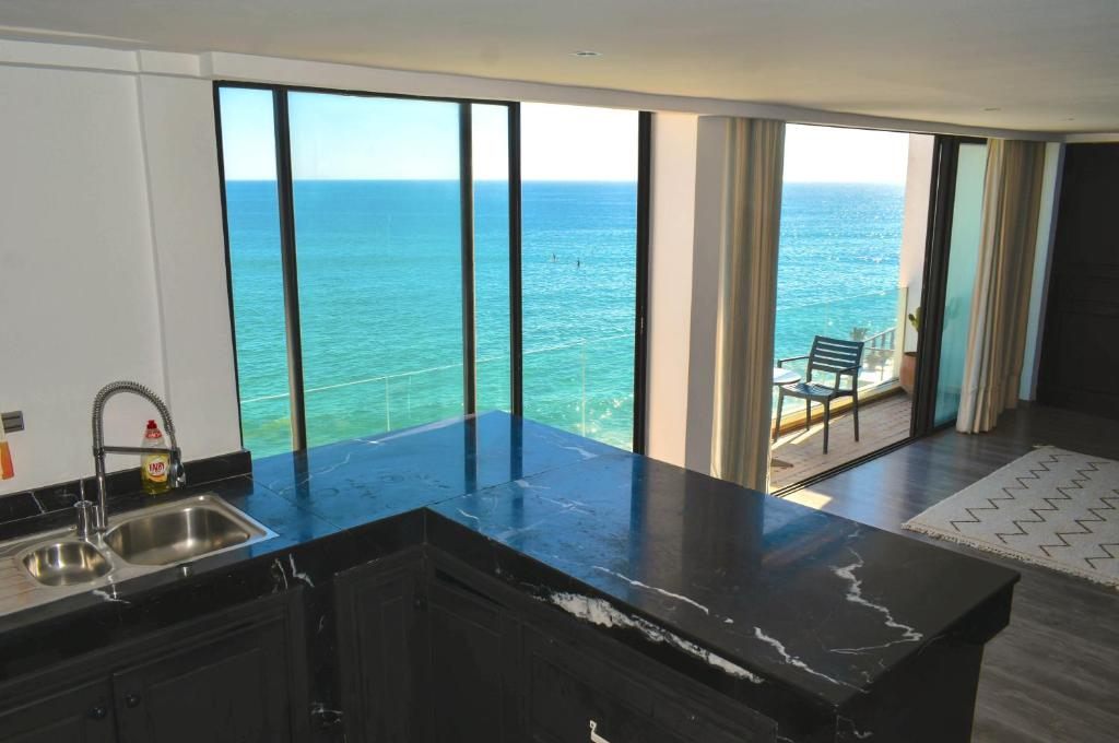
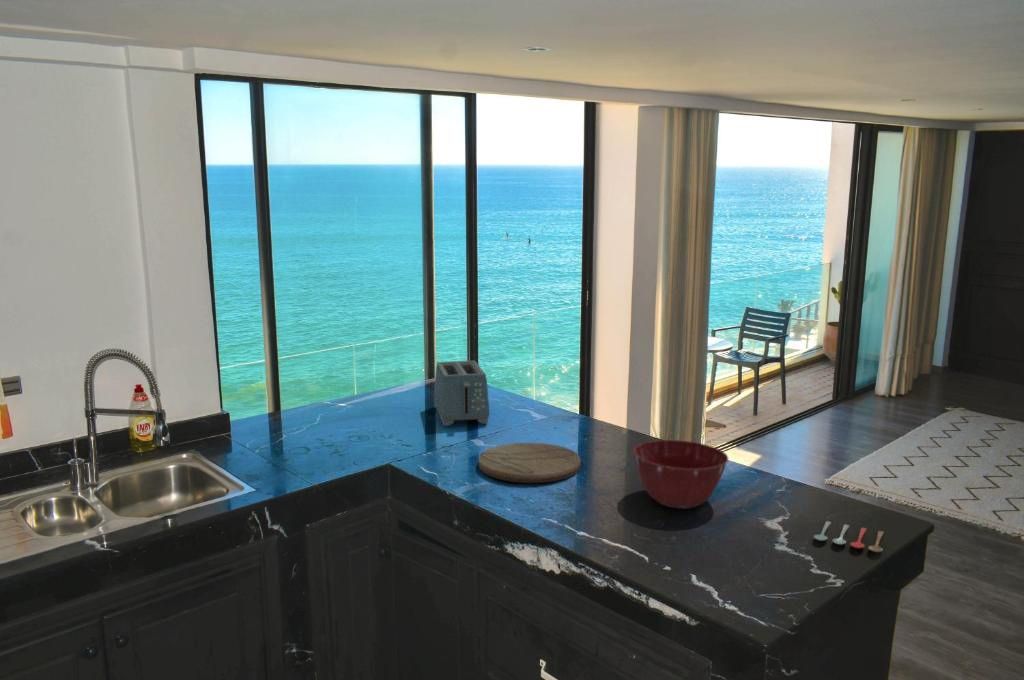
+ mixing bowl (679, 476)
+ cooking utensil (845, 531)
+ cutting board (529, 461)
+ toaster (461, 392)
